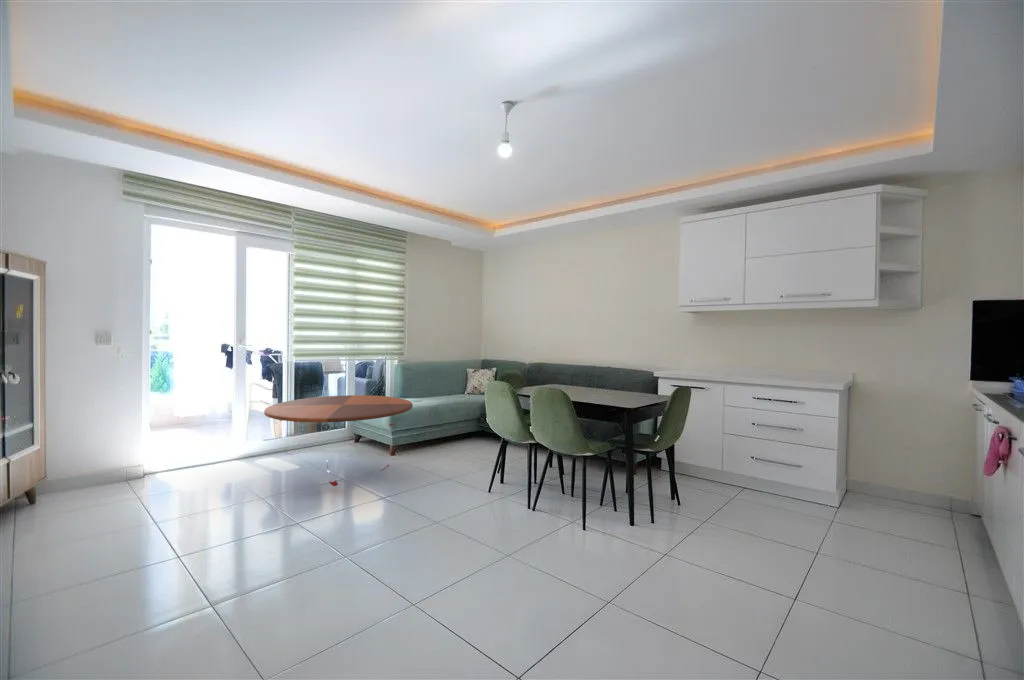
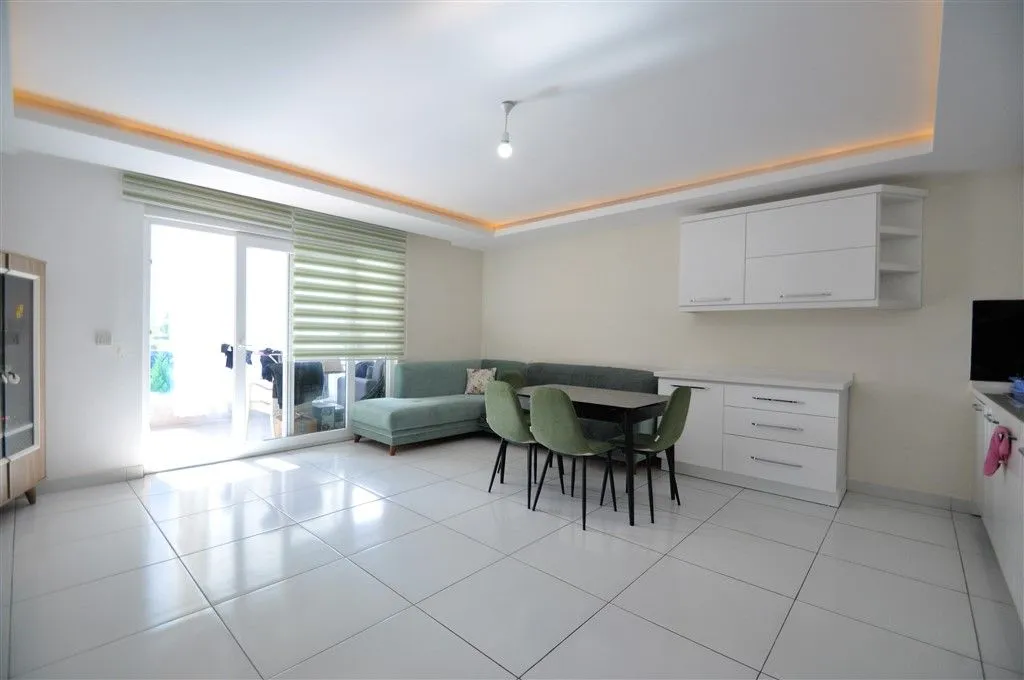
- coffee table (342, 421)
